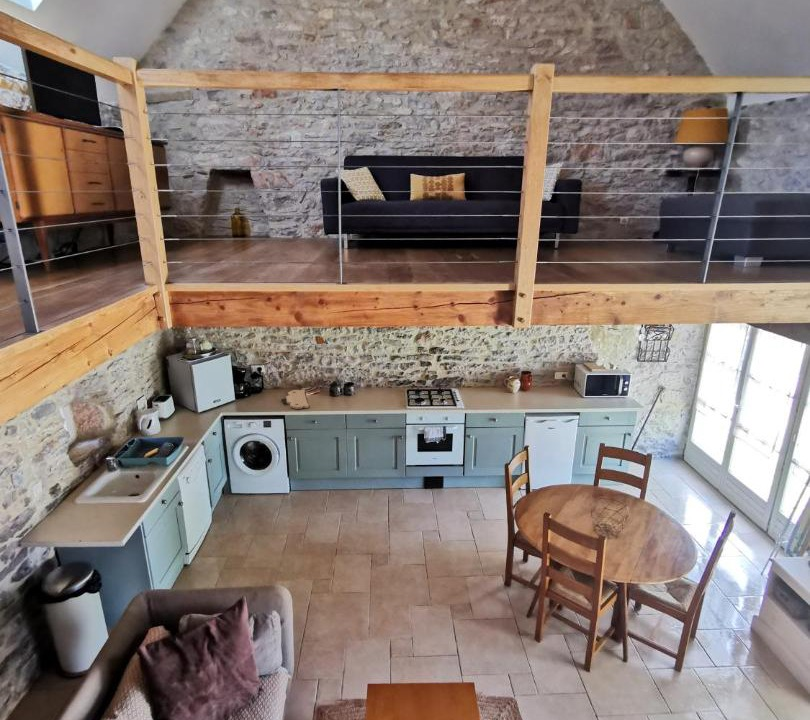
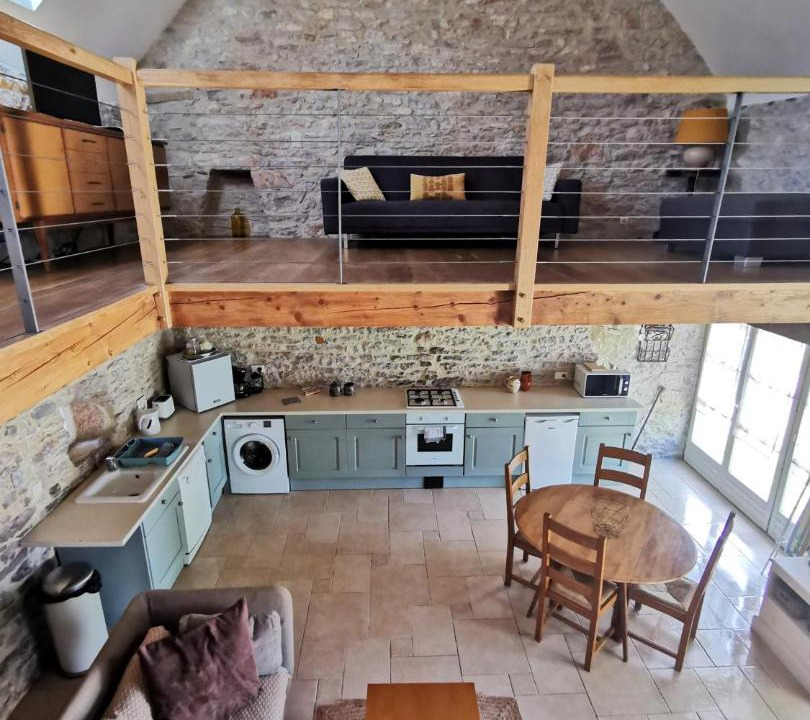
- cutting board (296, 399)
